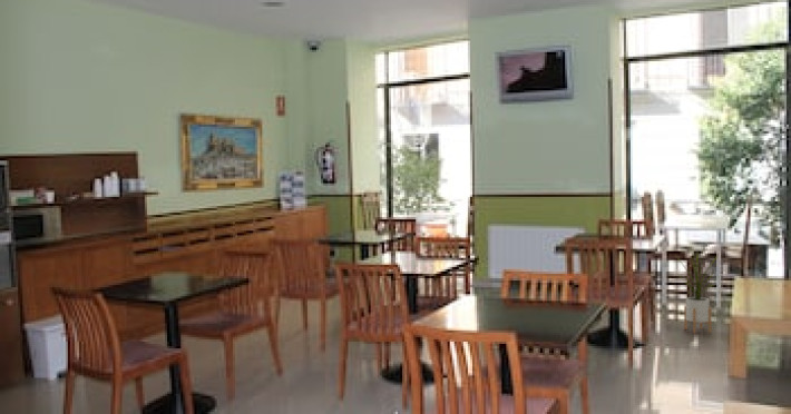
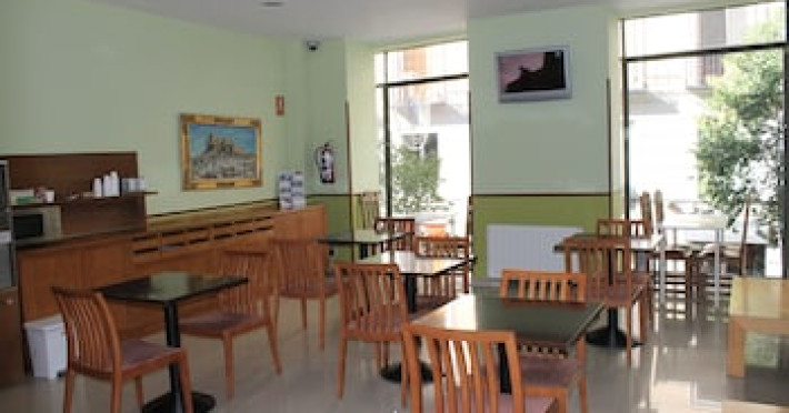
- house plant (696, 288)
